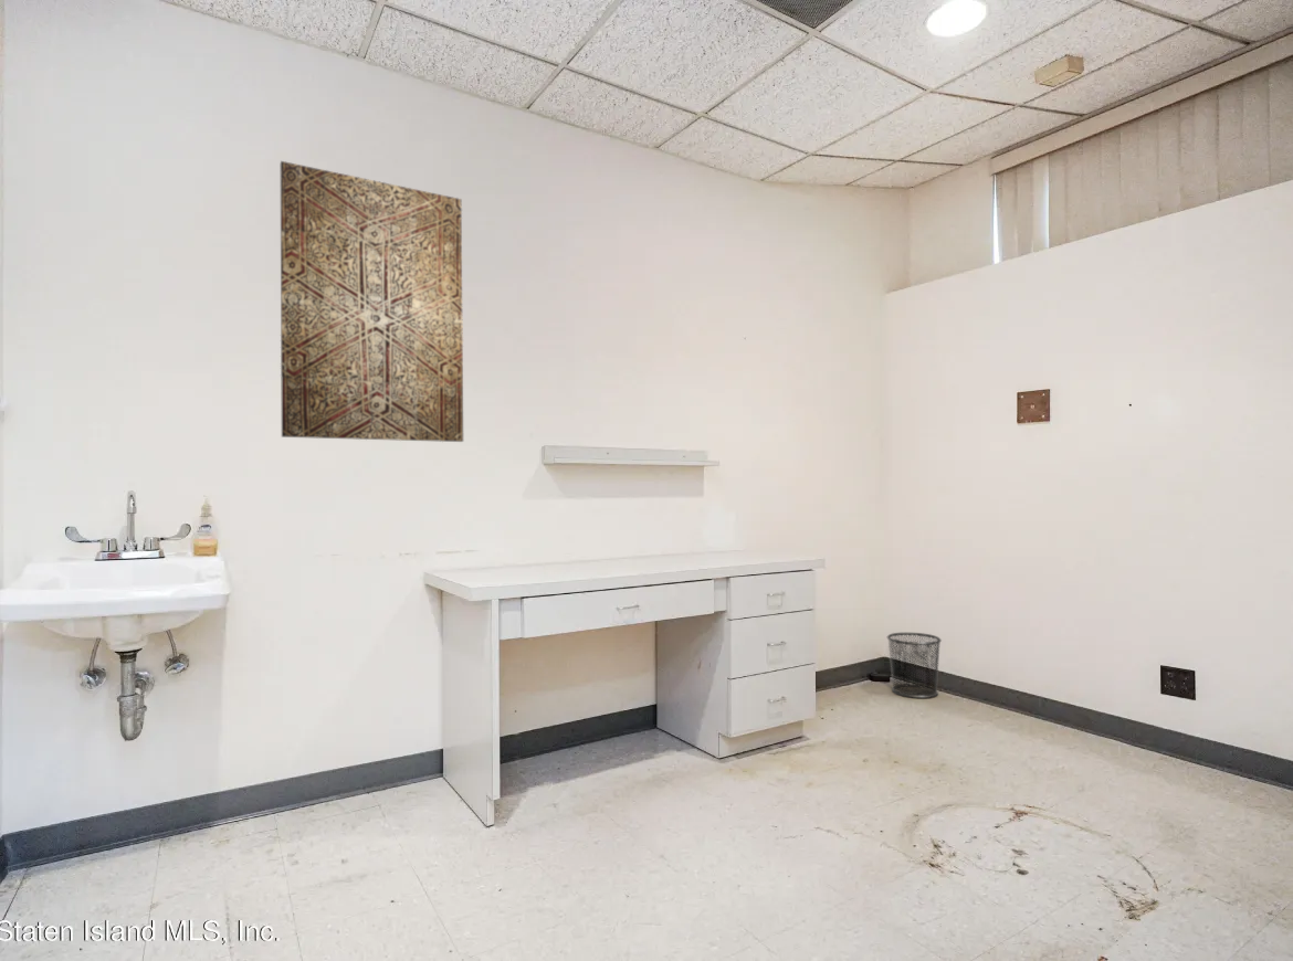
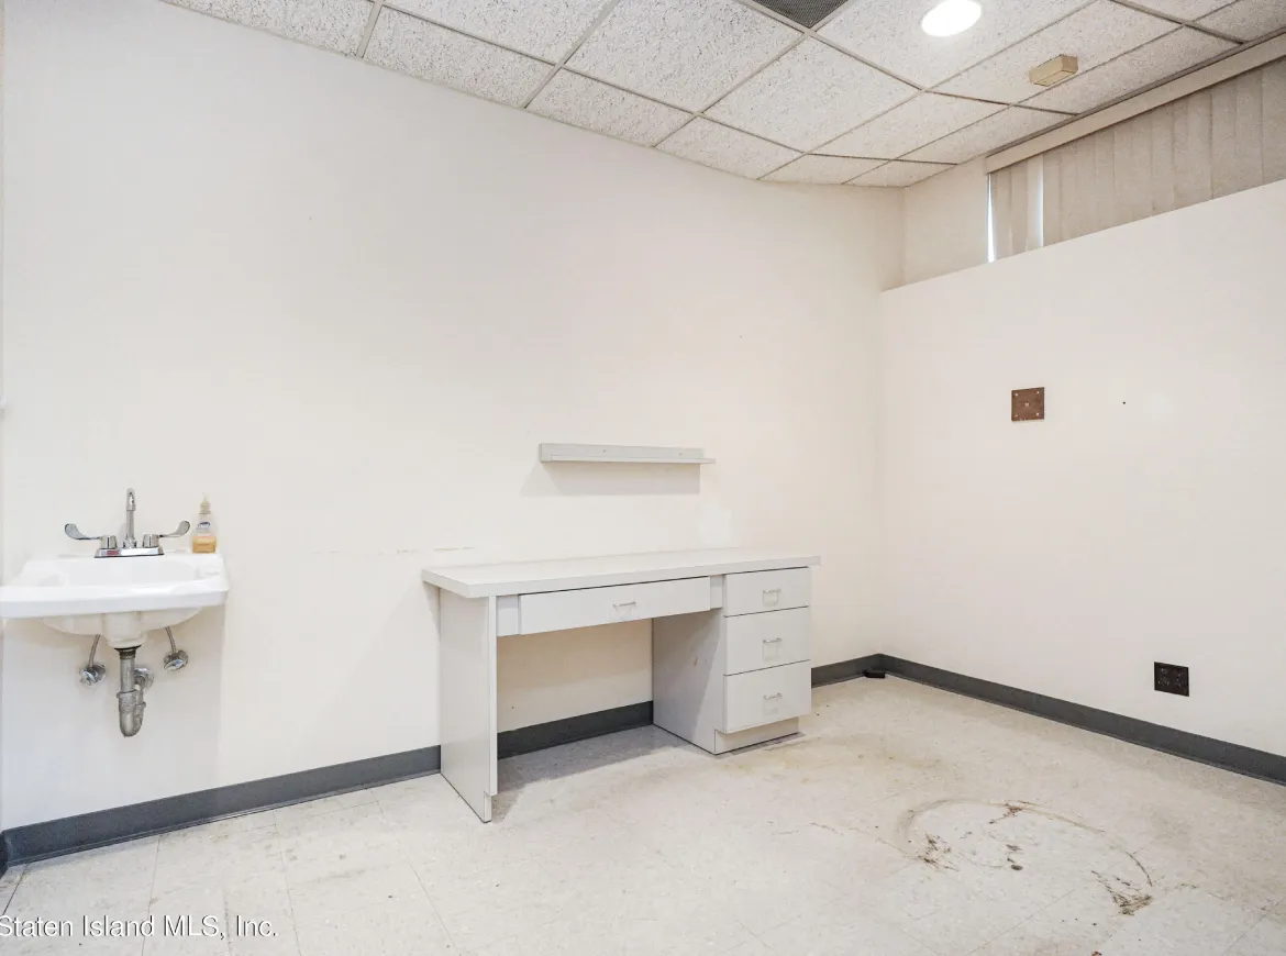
- wall art (377, 310)
- waste bin (914, 664)
